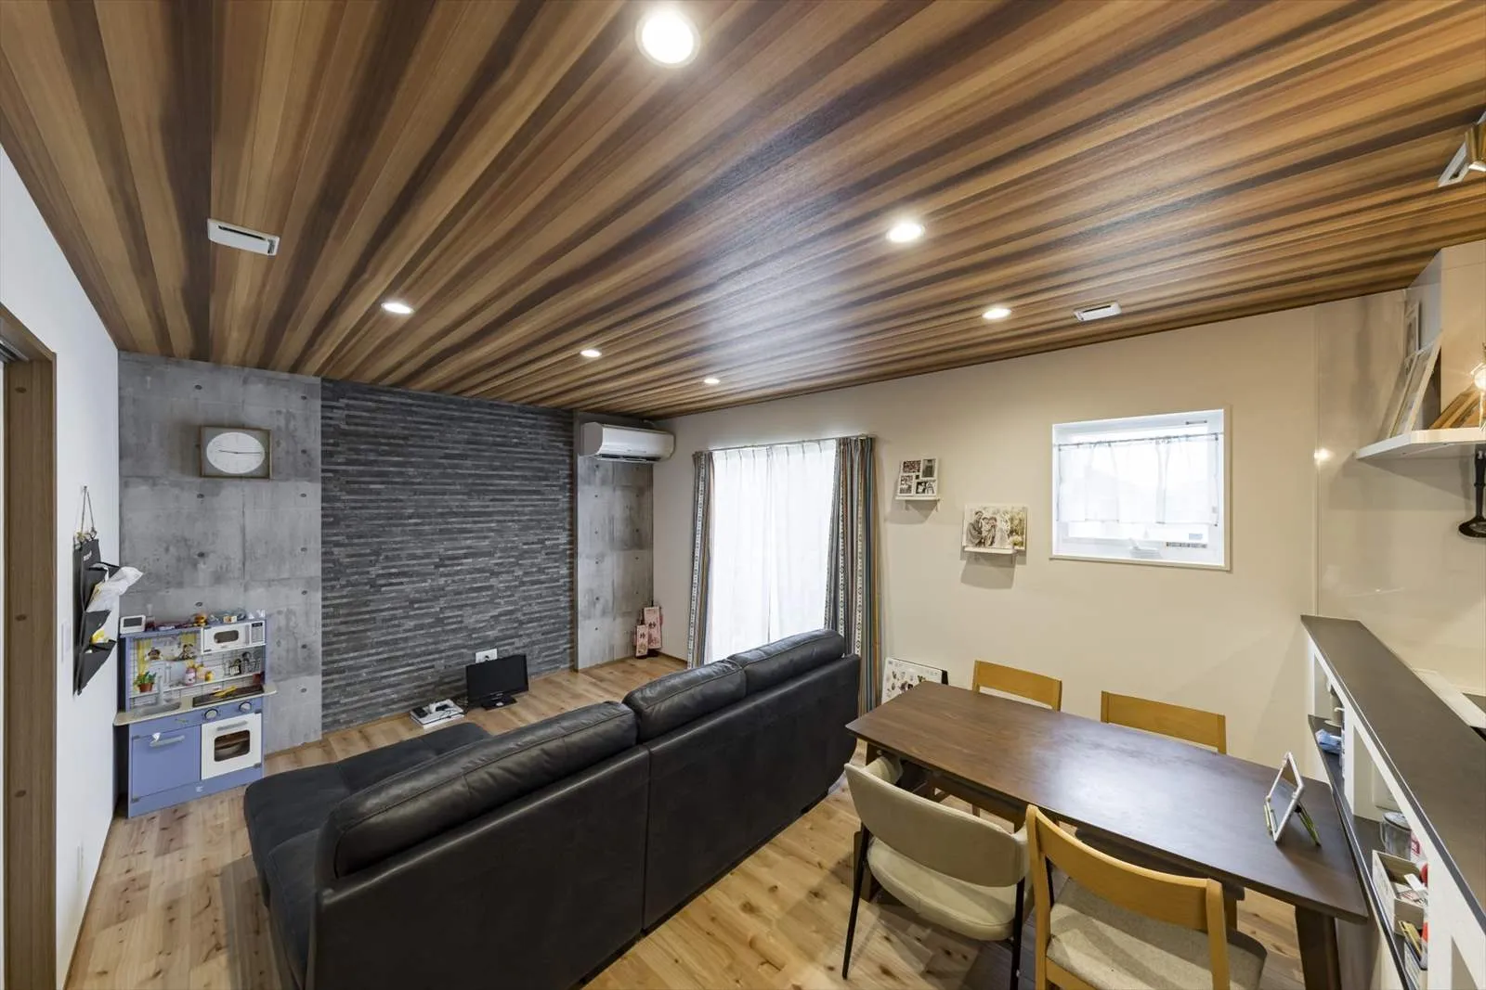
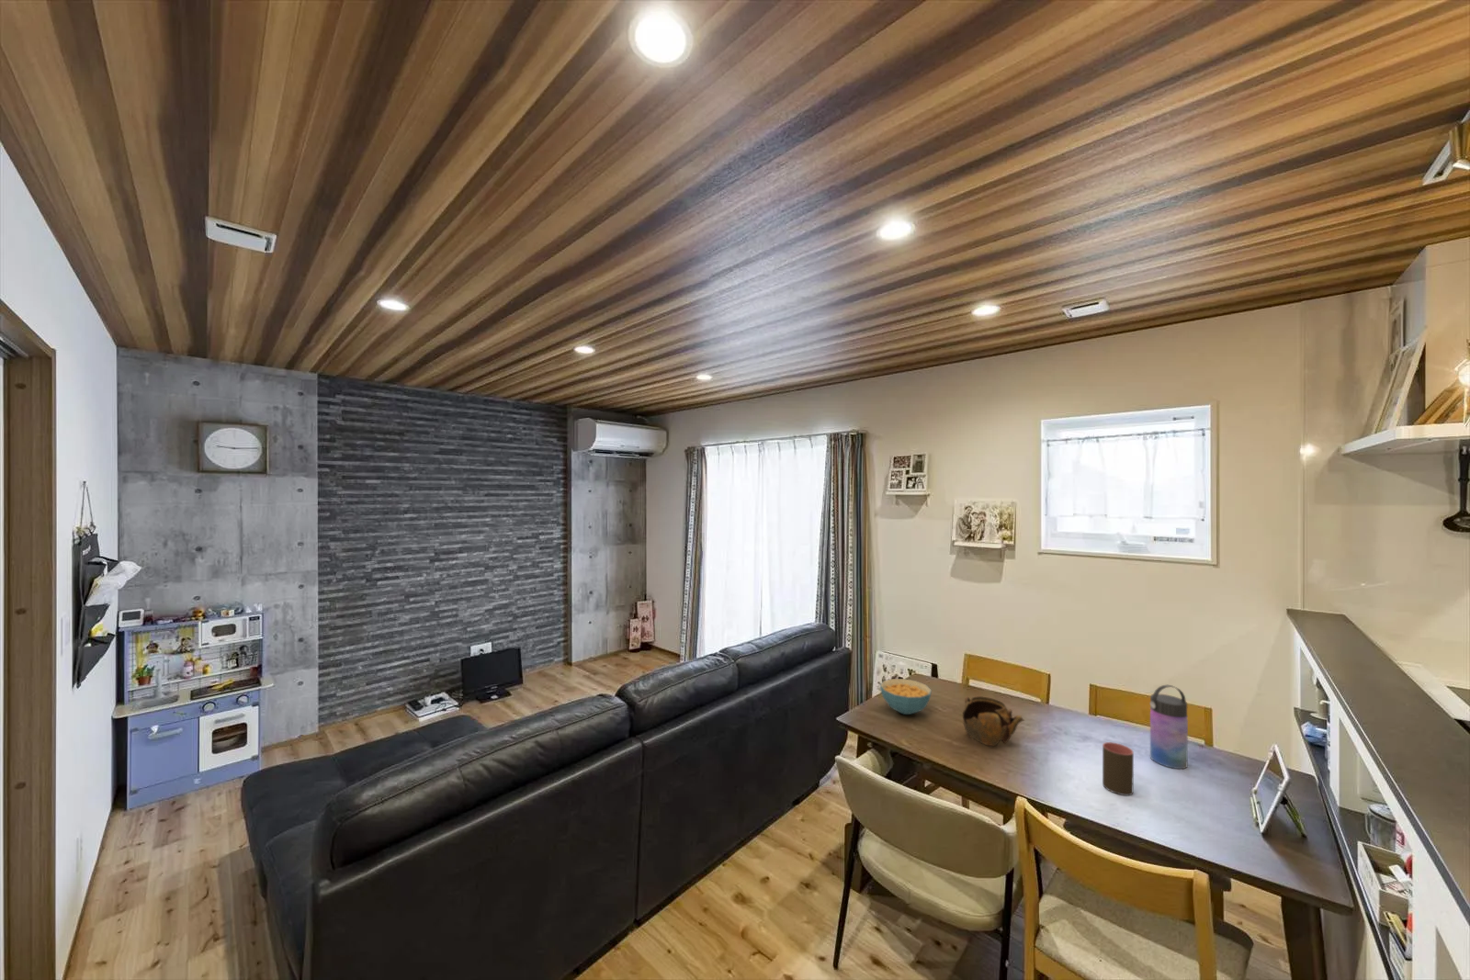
+ cereal bowl (905, 699)
+ teapot (992, 723)
+ water bottle (1168, 723)
+ cup (1117, 768)
